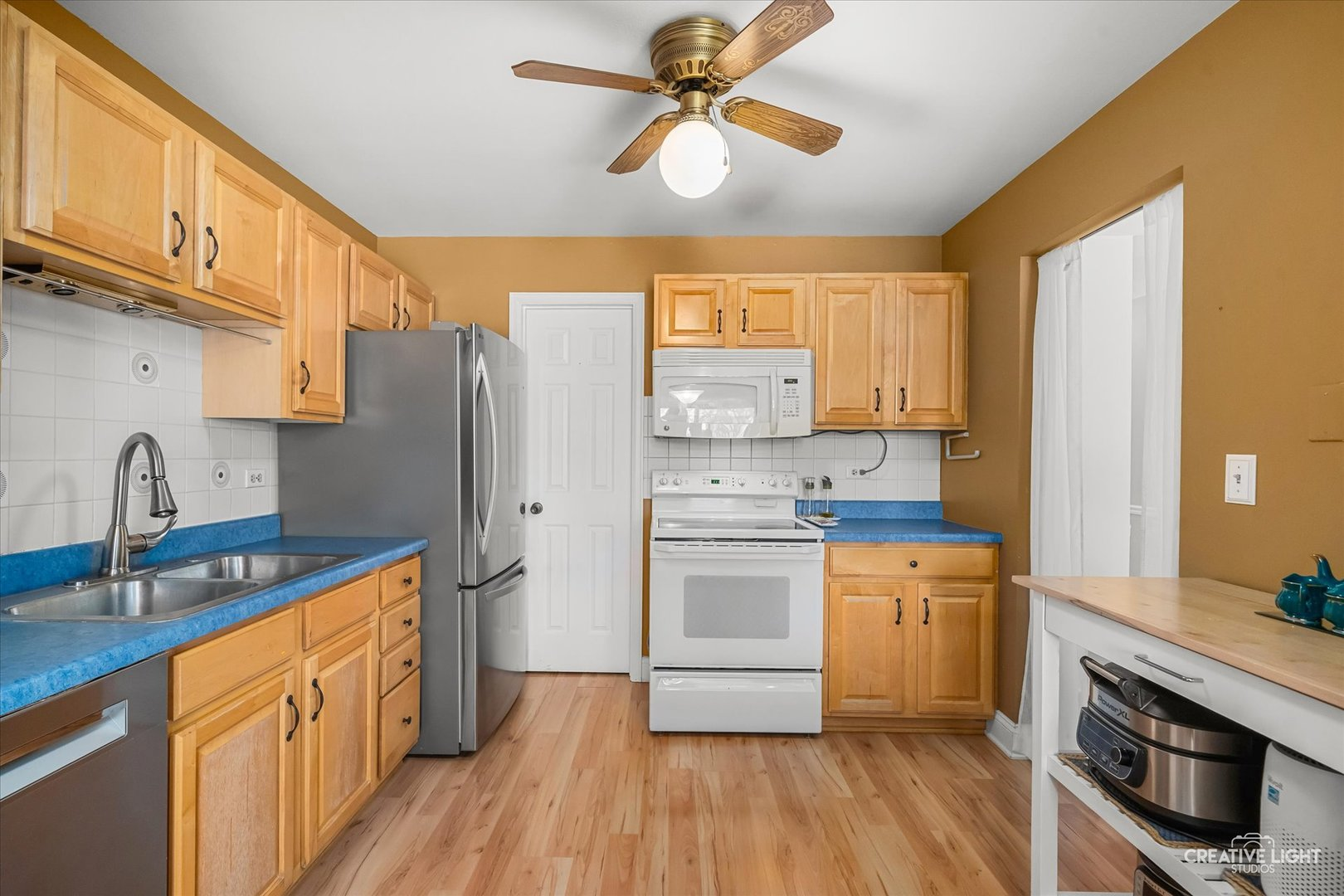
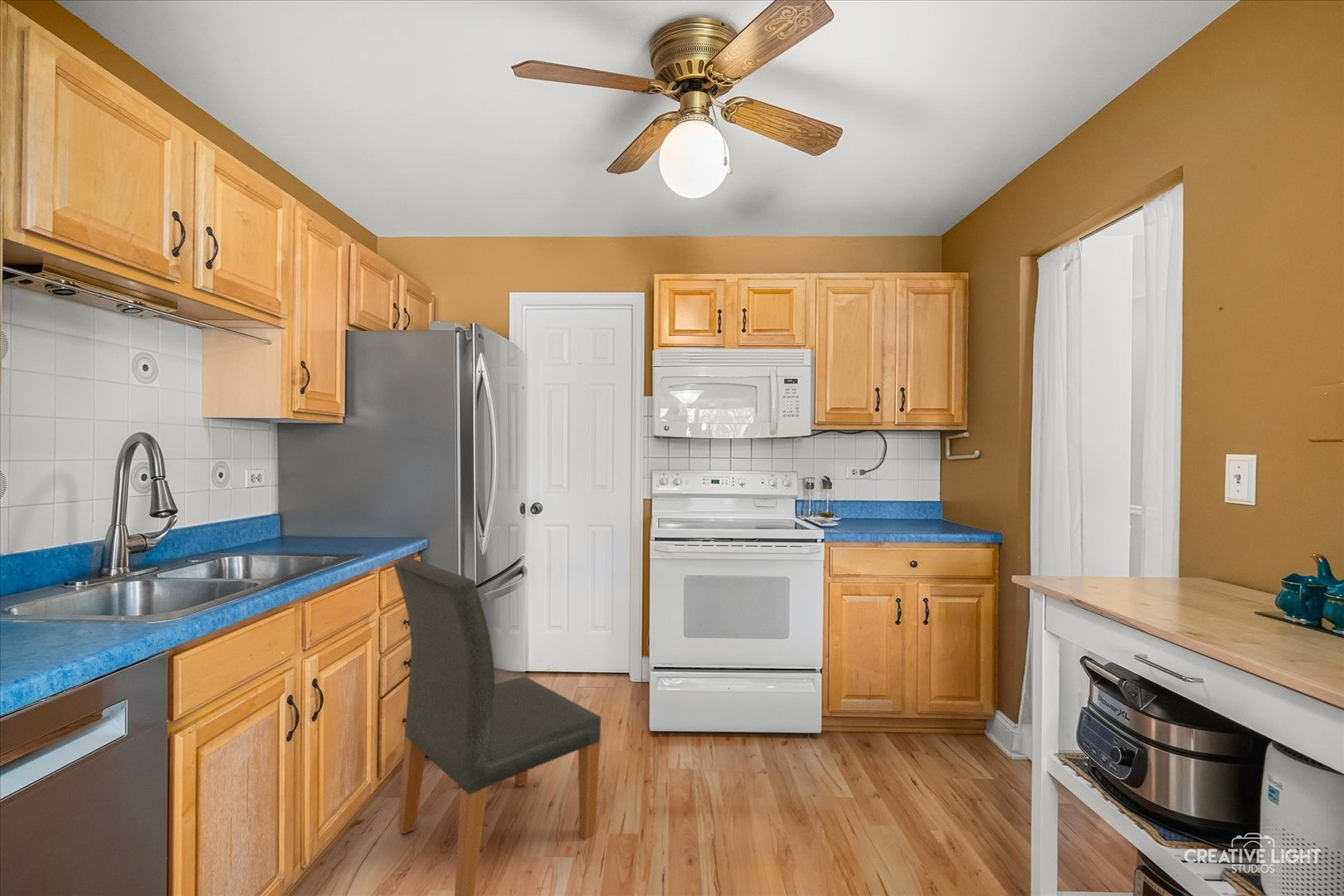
+ dining chair (495, 697)
